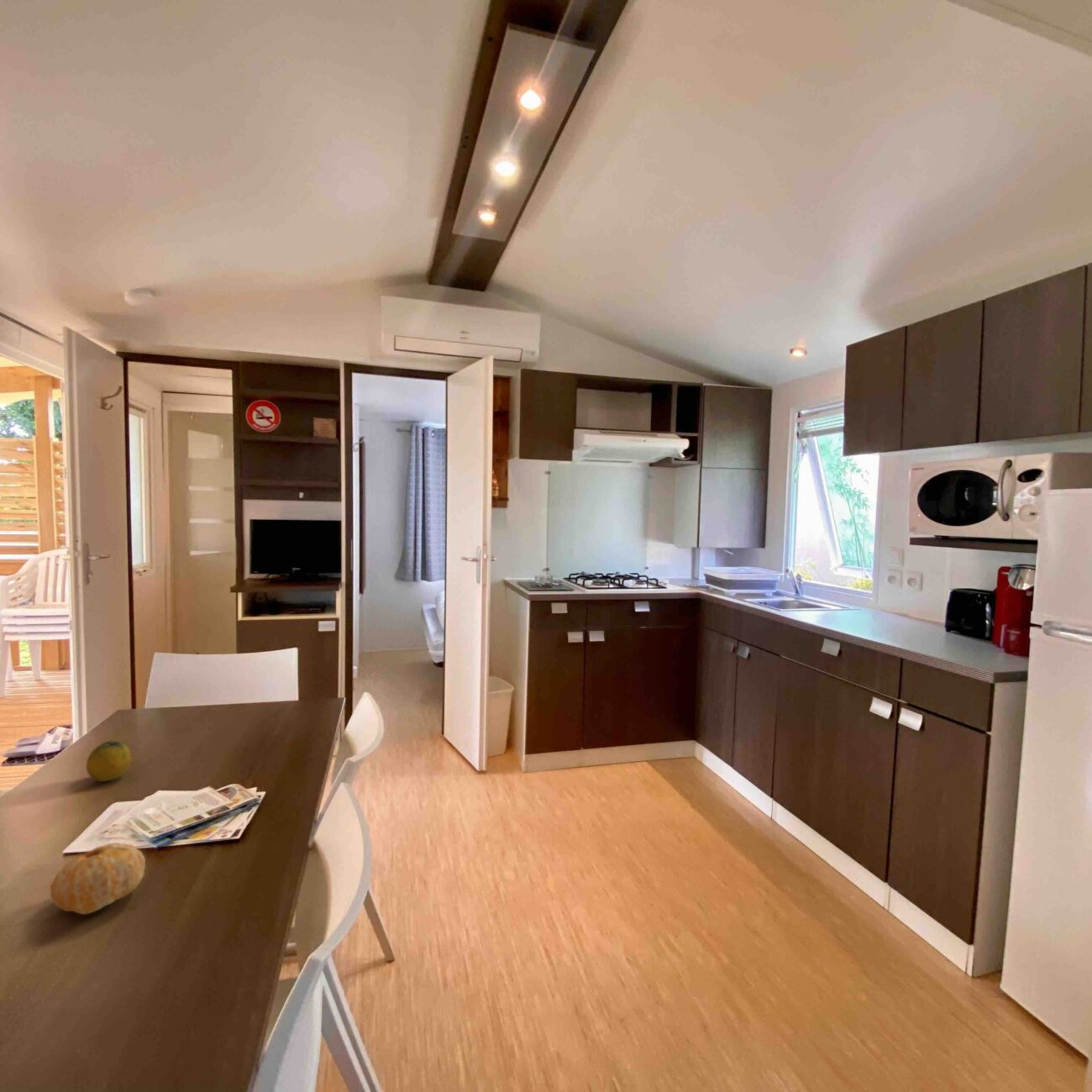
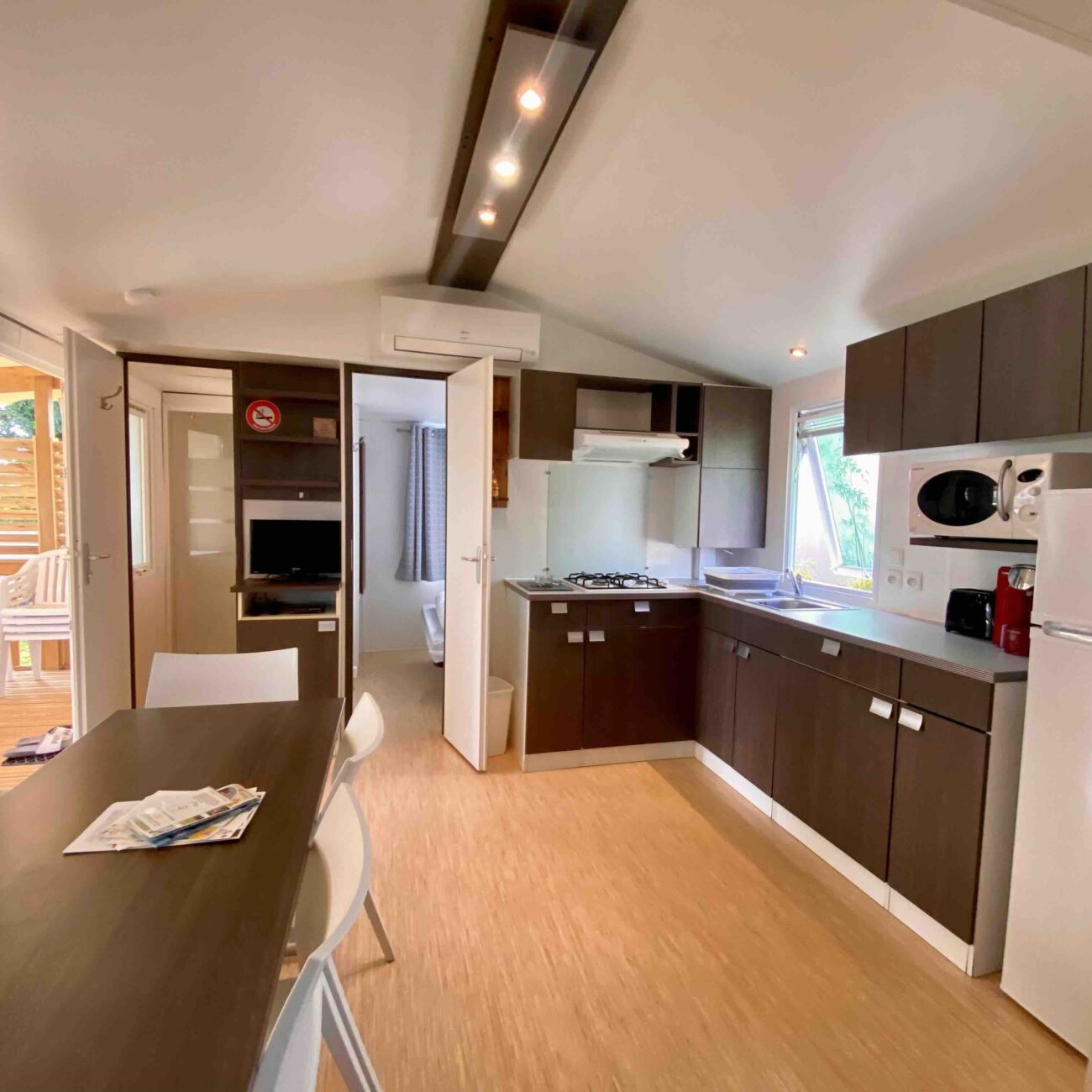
- fruit (109, 761)
- fruit (100, 874)
